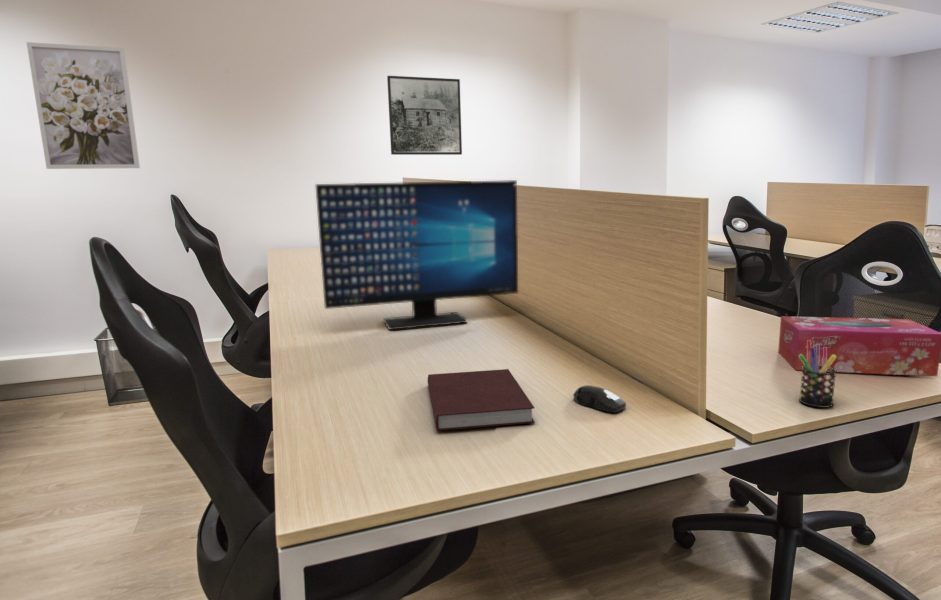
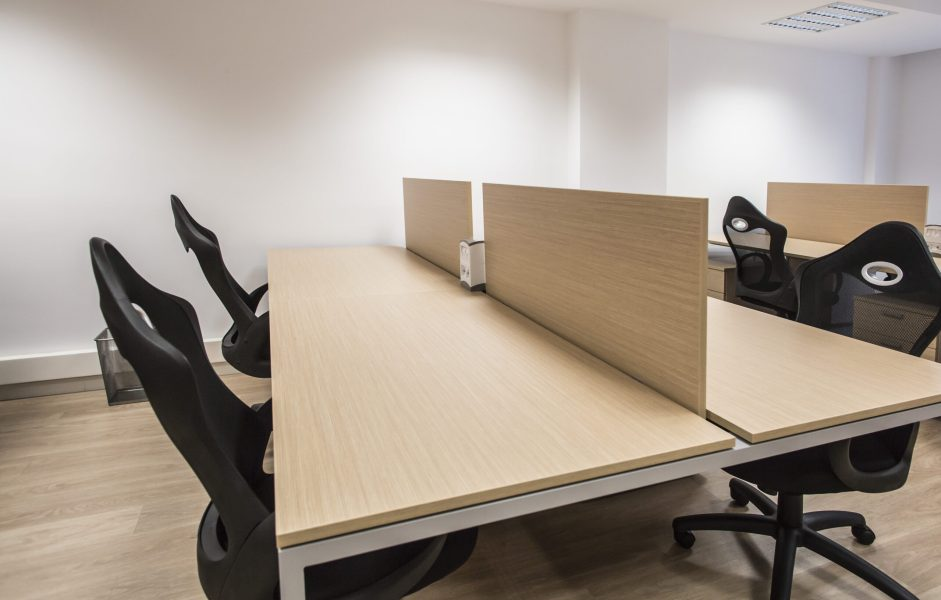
- pen holder (814, 373)
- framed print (425, 116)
- computer mouse (599, 397)
- tissue box (853, 344)
- wall art (85, 108)
- notebook (476, 396)
- computer monitor (421, 253)
